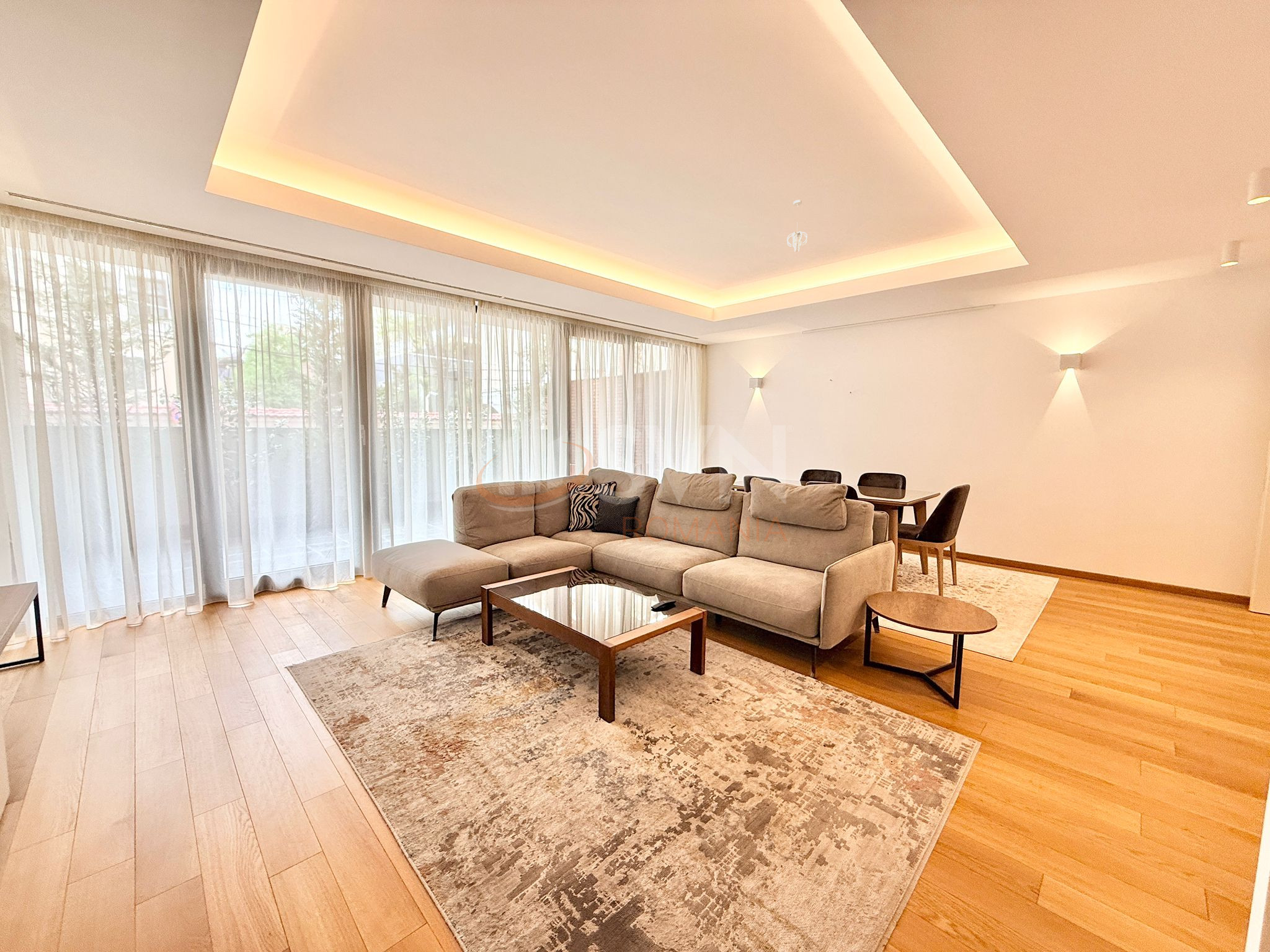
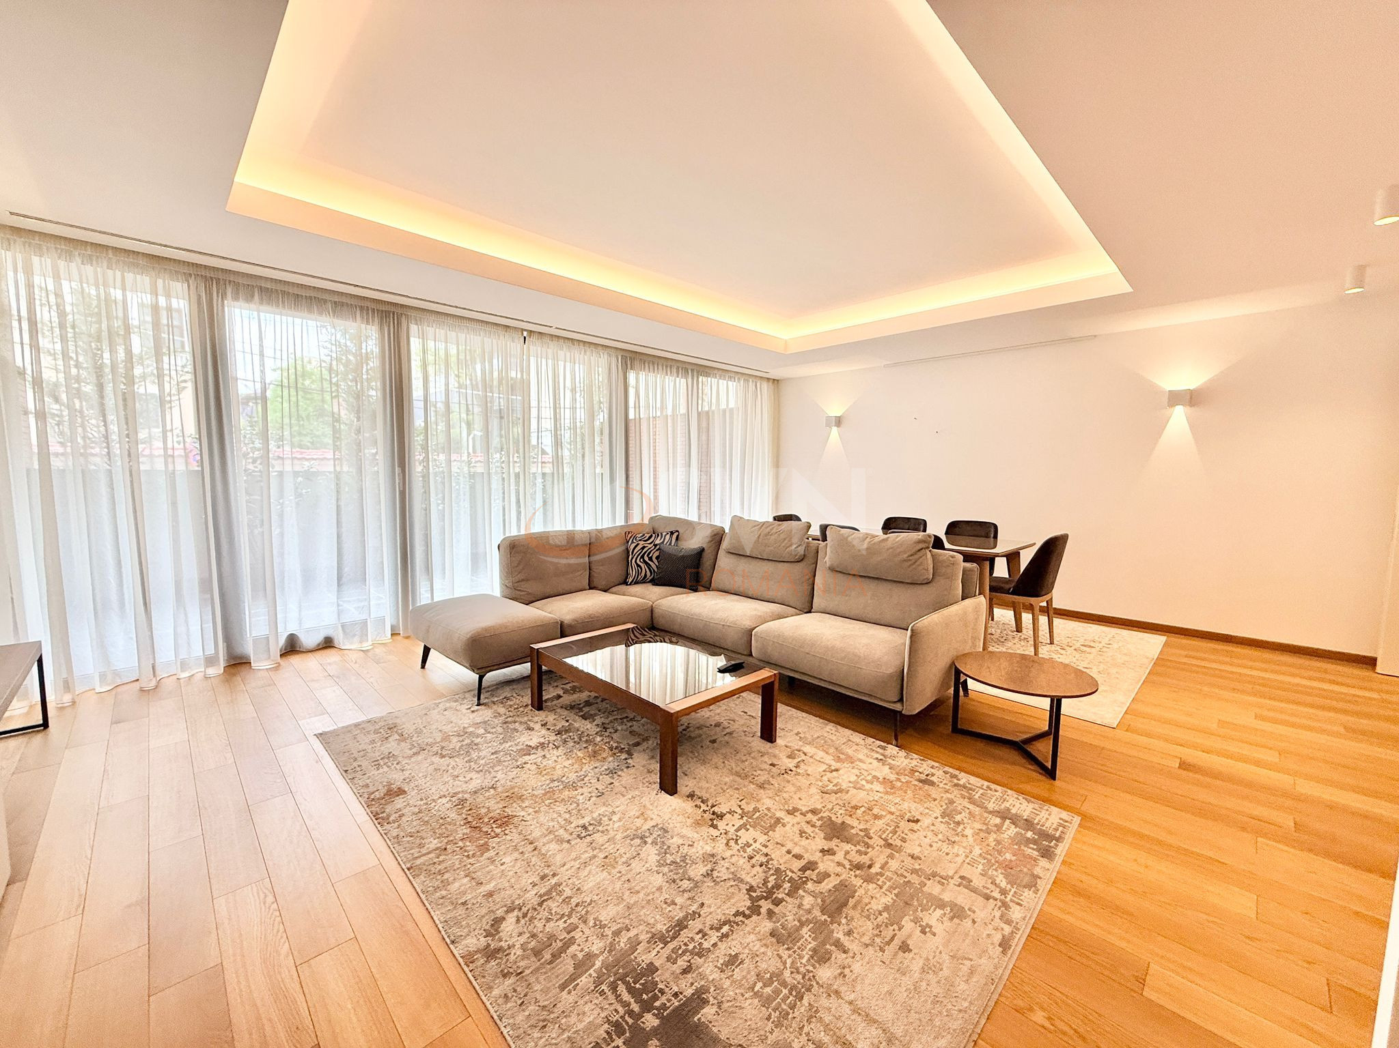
- pendant light (797, 226)
